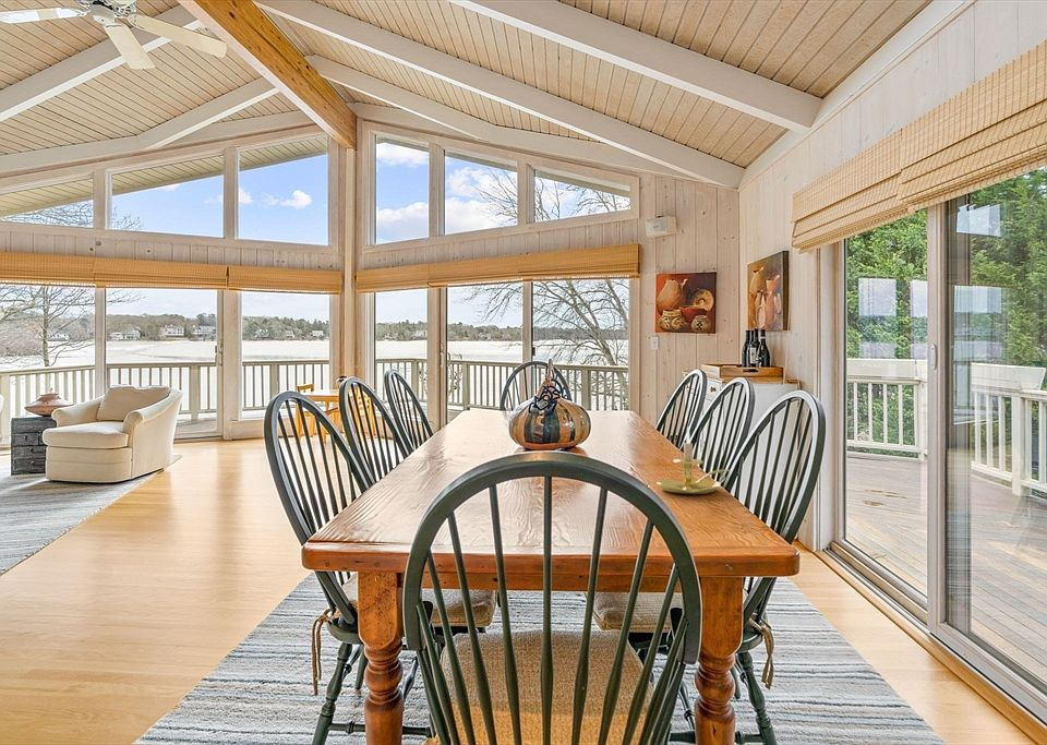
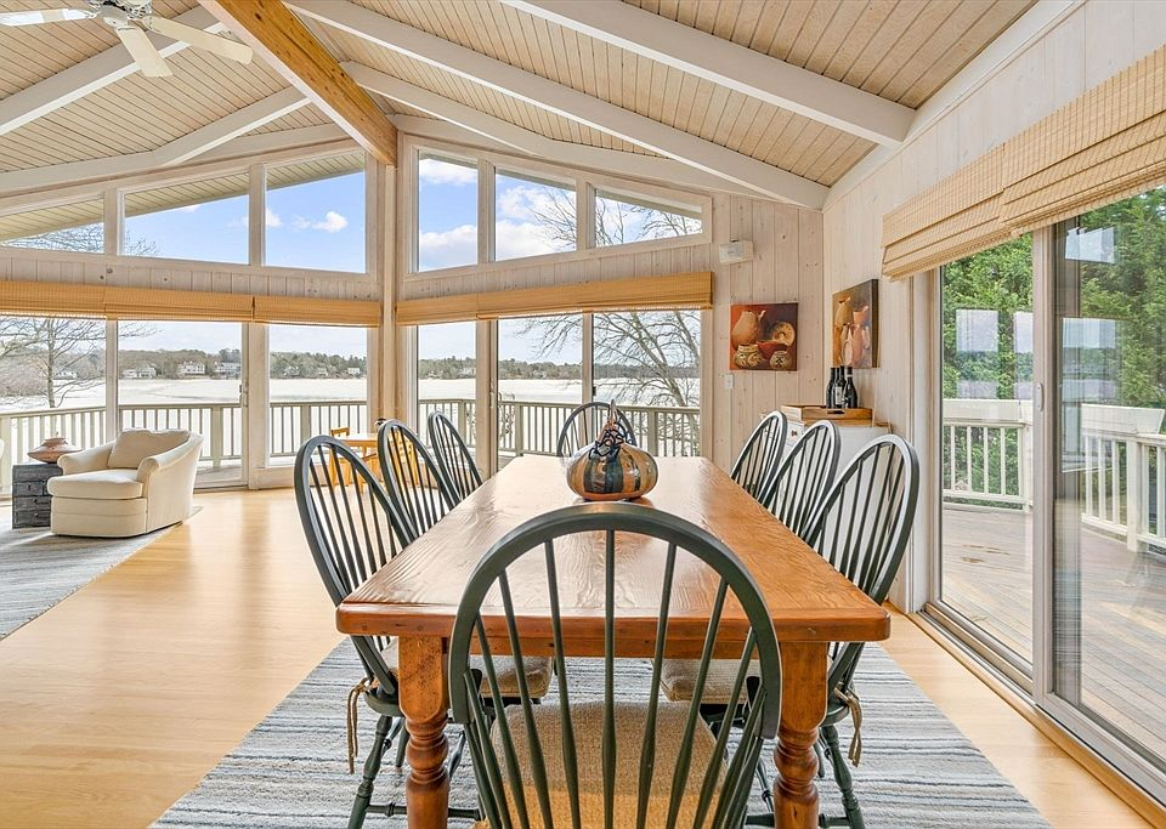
- candle holder (691, 457)
